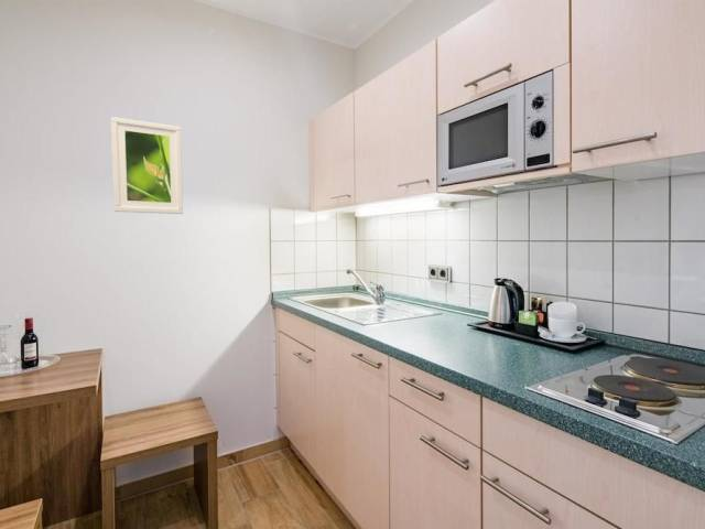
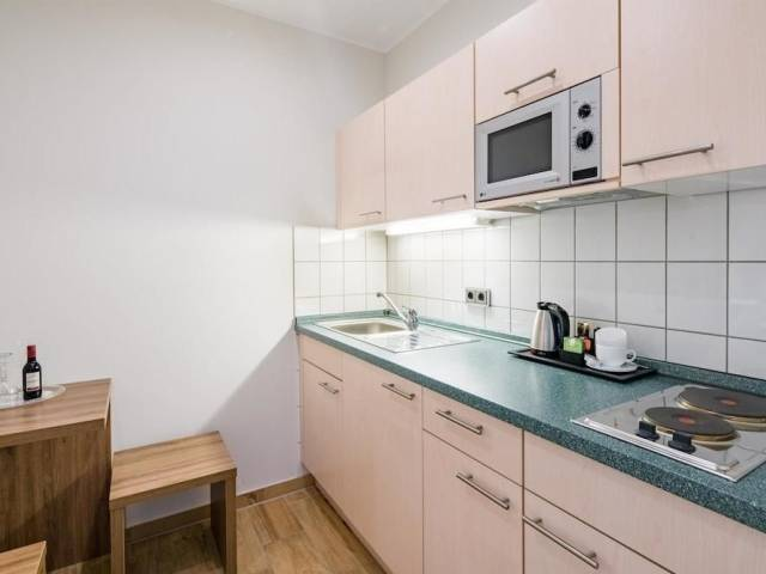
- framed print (148, 168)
